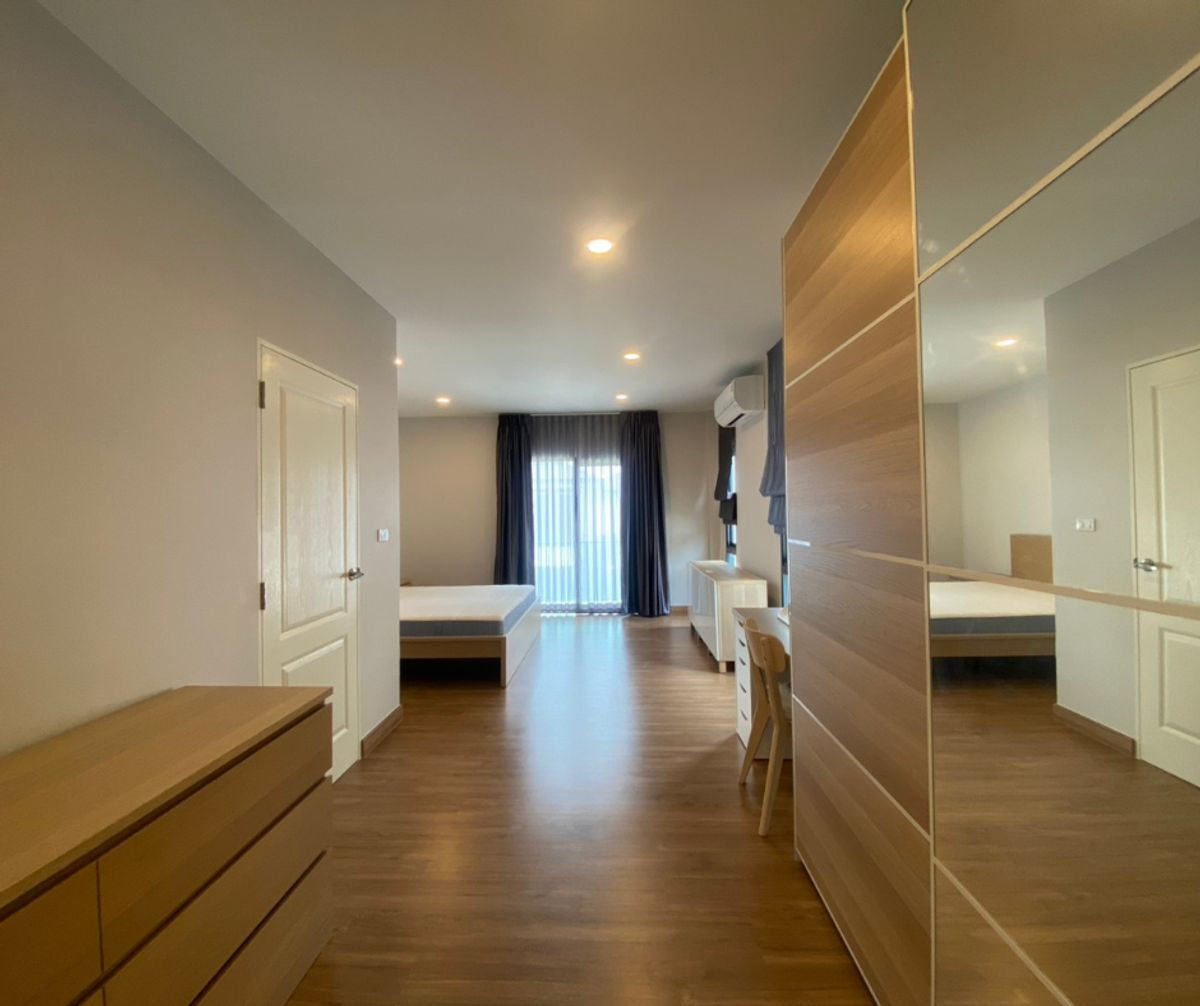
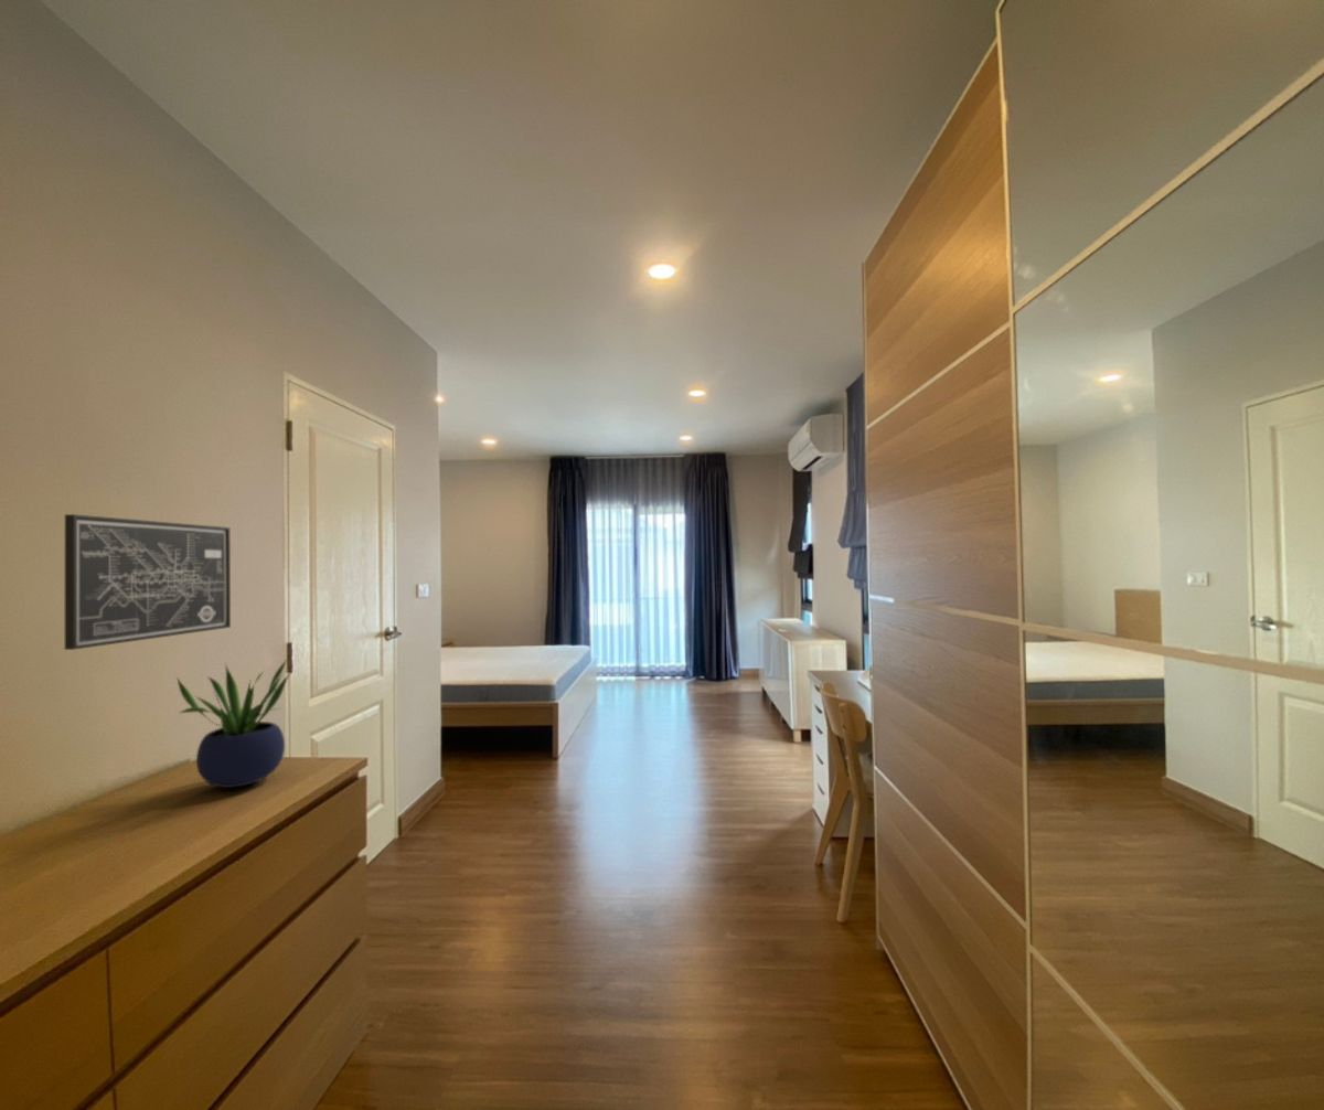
+ potted plant (243, 724)
+ wall art (159, 579)
